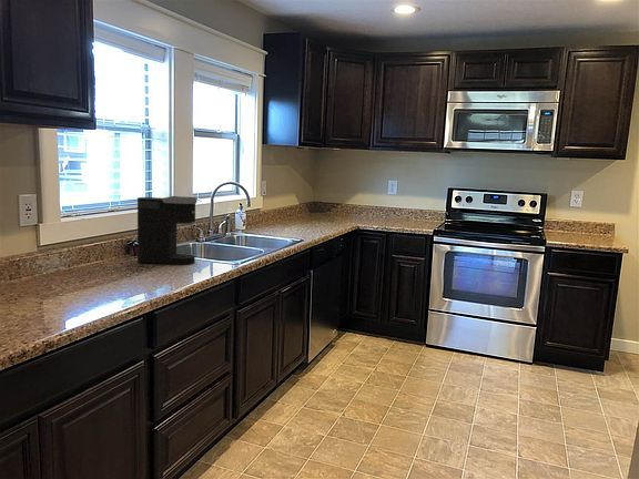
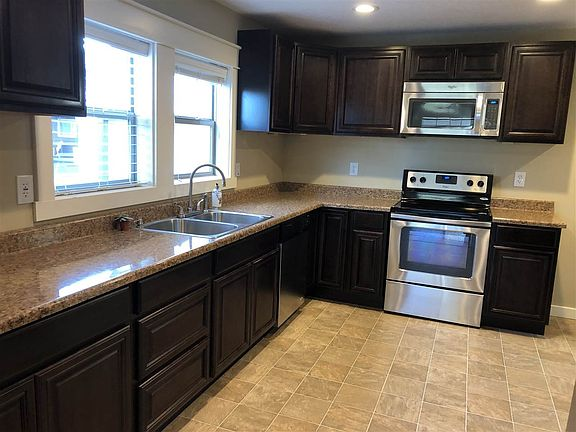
- coffee maker (166, 228)
